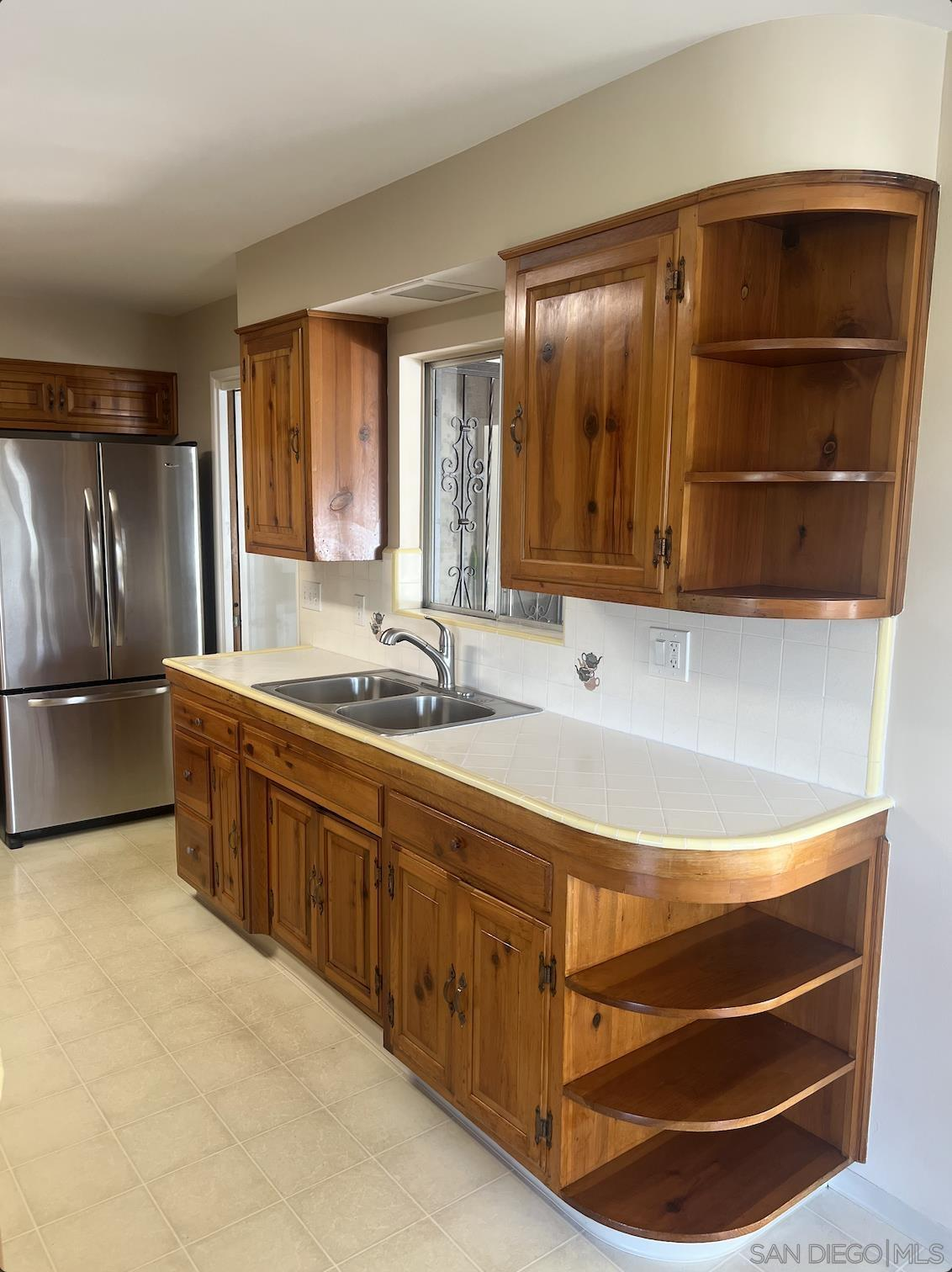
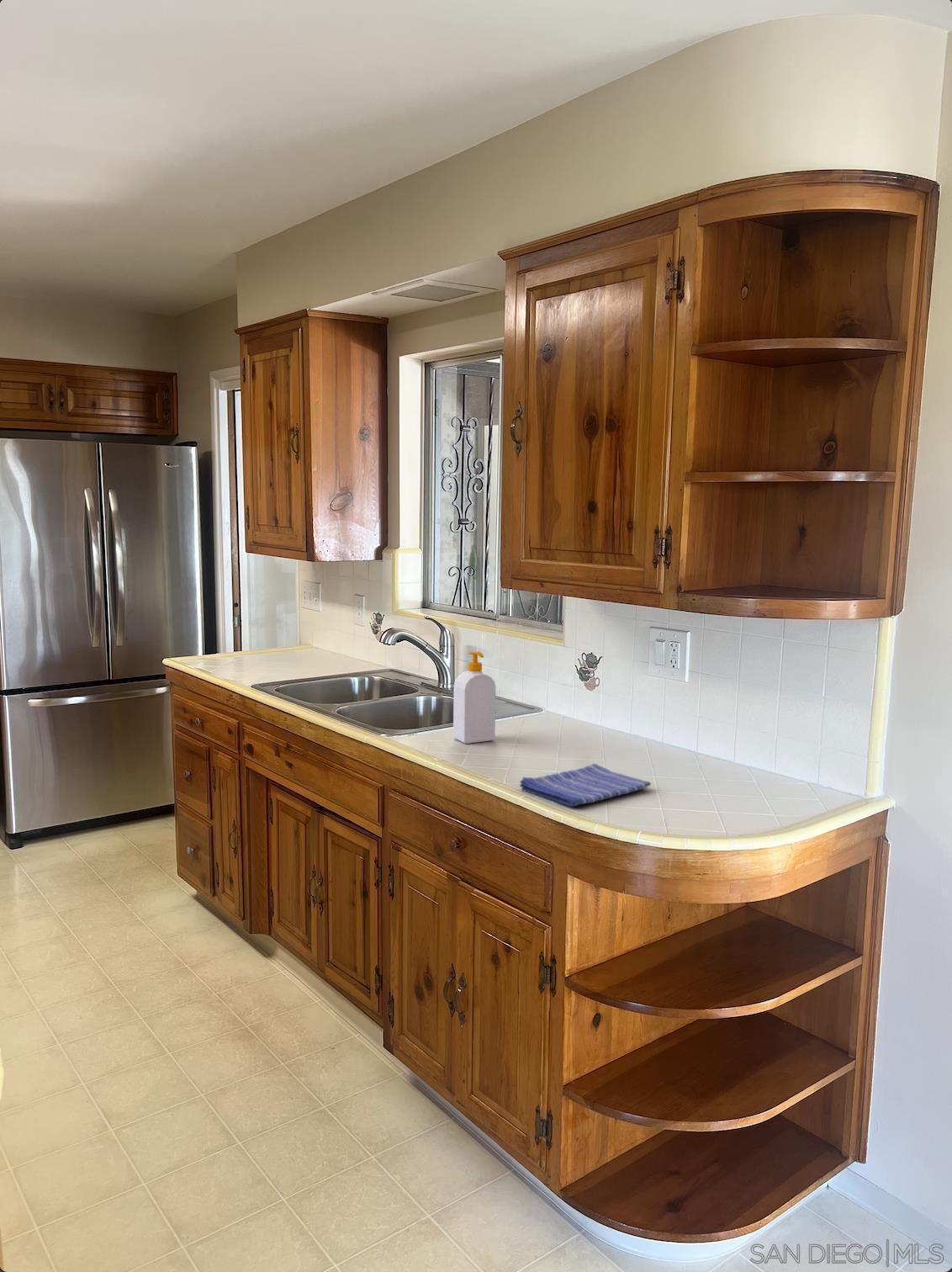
+ dish towel (584, 782)
+ soap bottle (475, 696)
